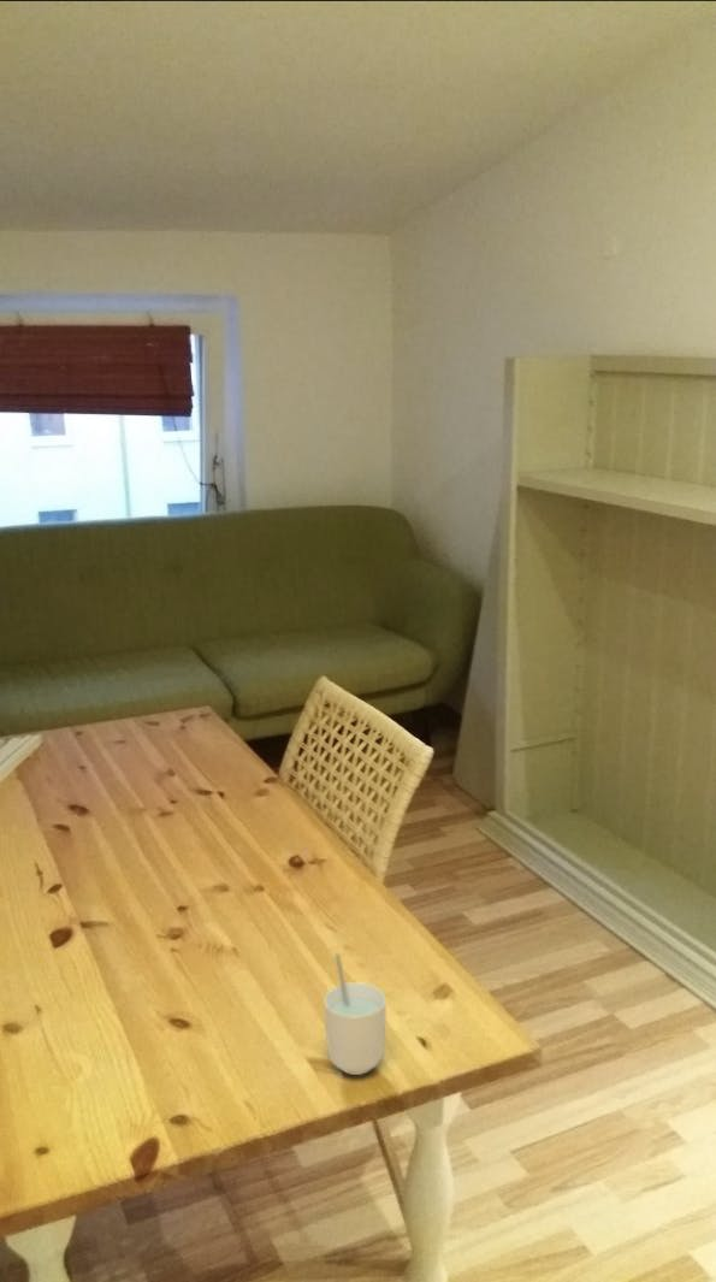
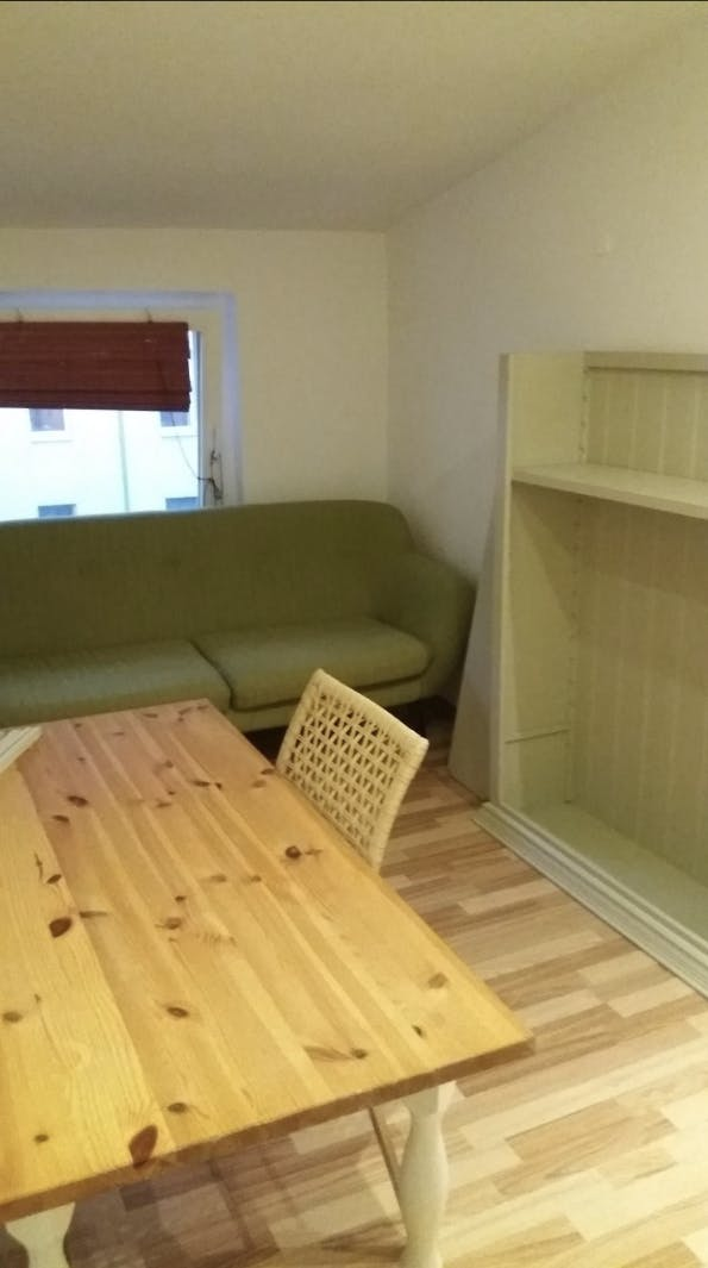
- cup (353, 1015)
